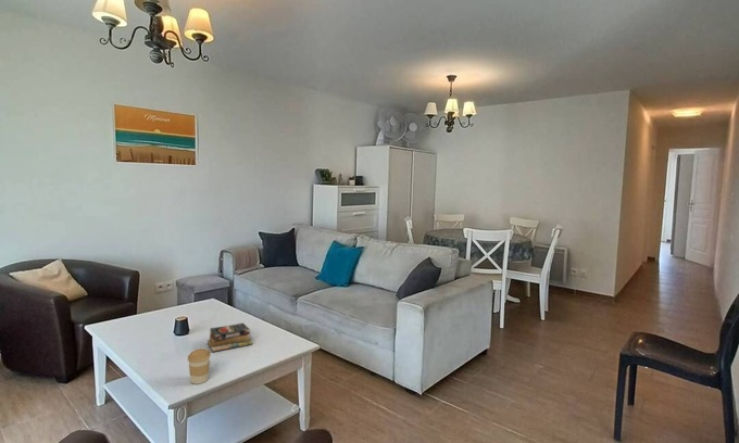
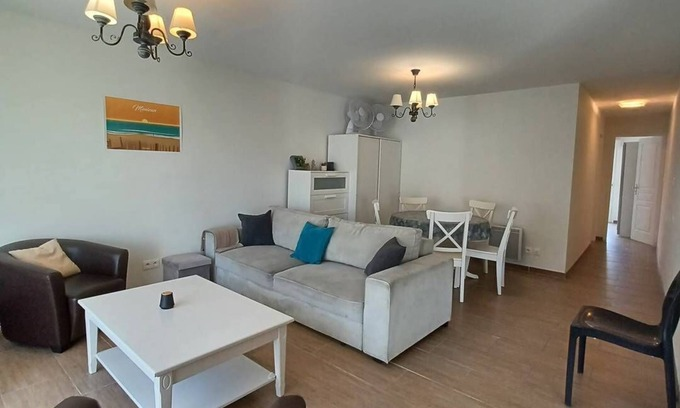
- coffee cup (199, 366)
- books (229, 336)
